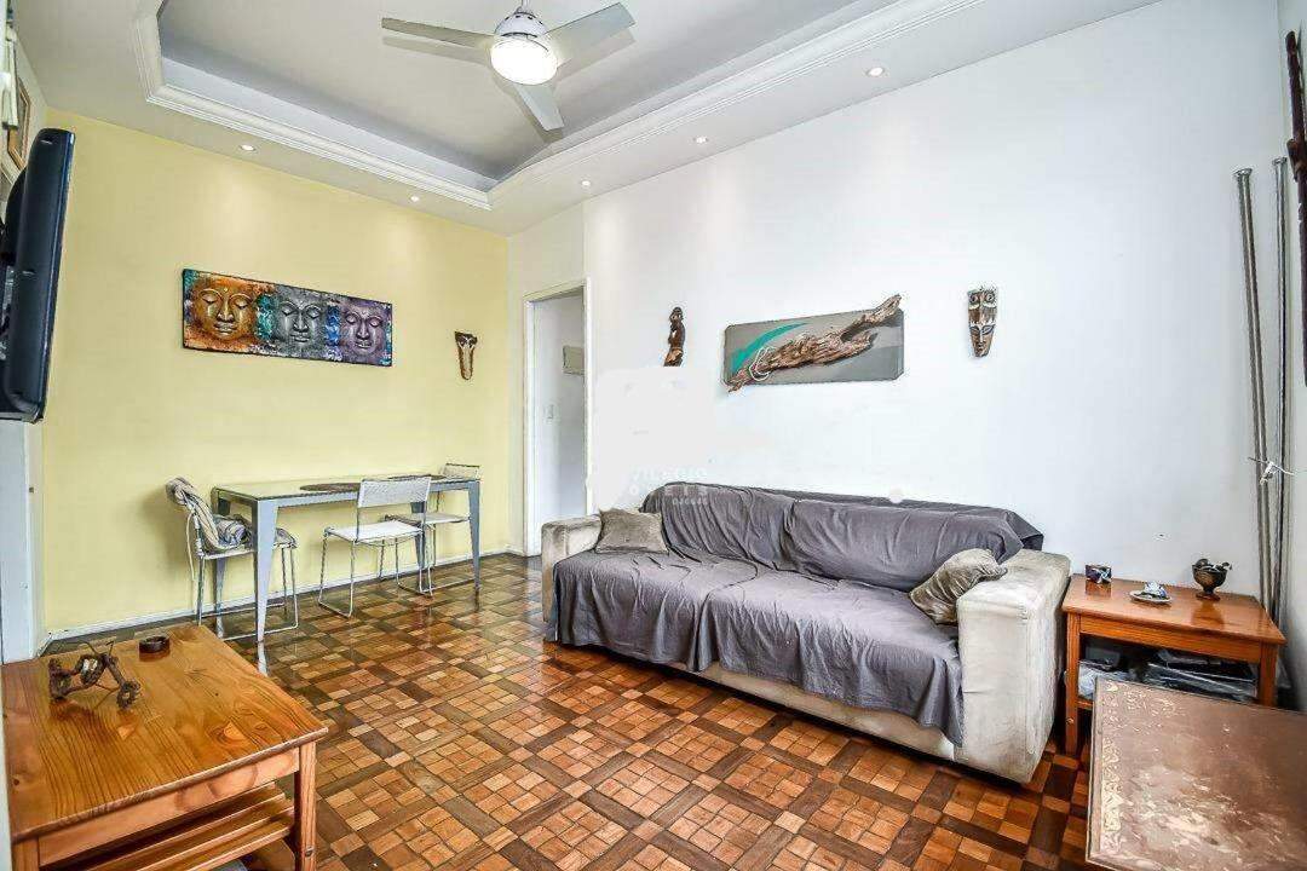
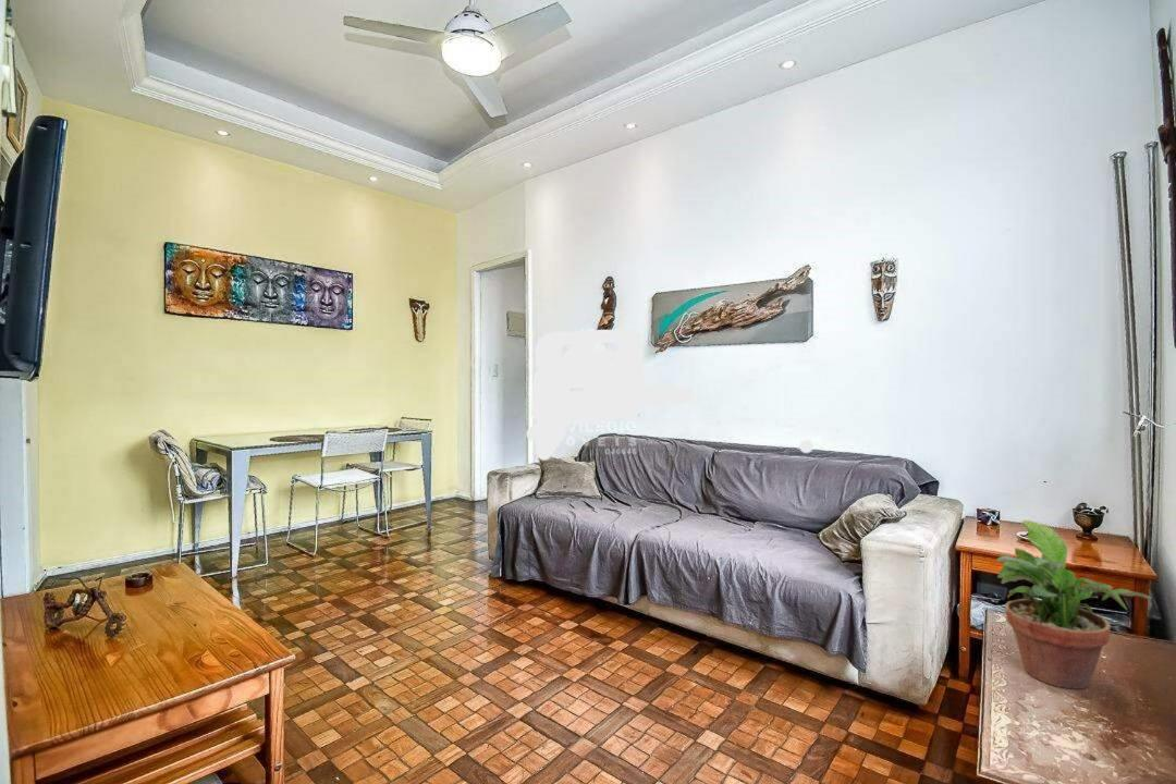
+ potted plant (1065, 609)
